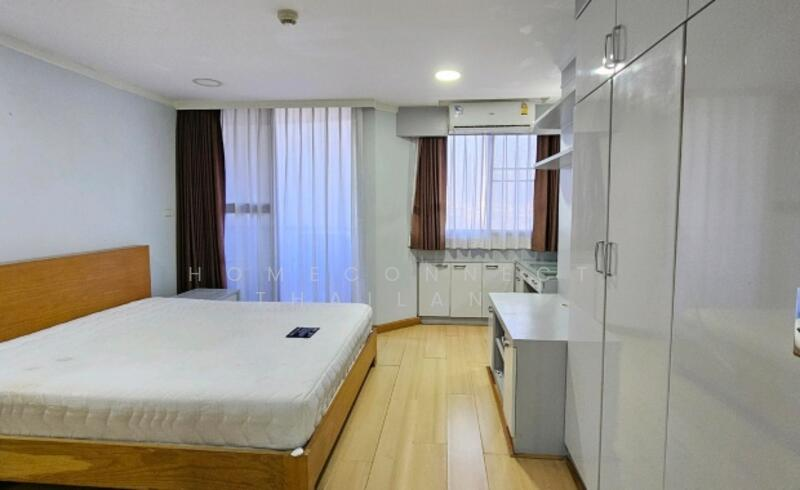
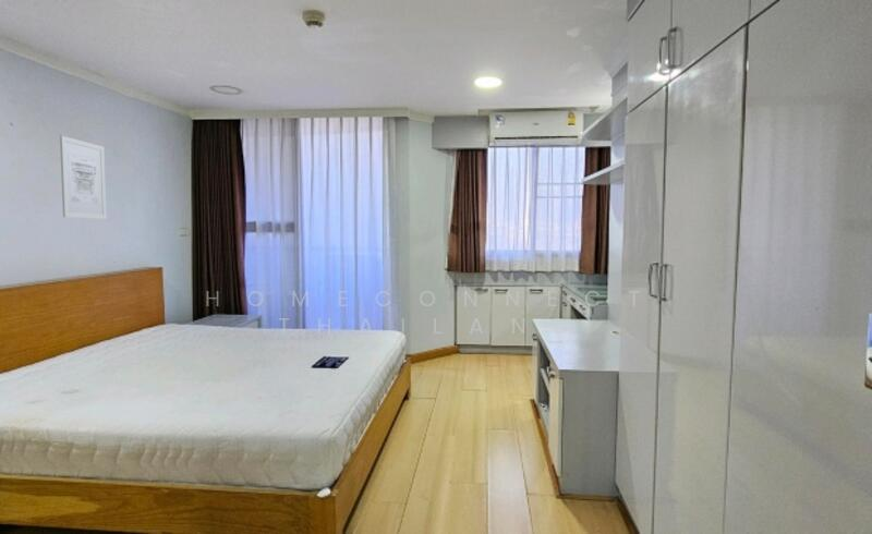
+ wall art (84, 180)
